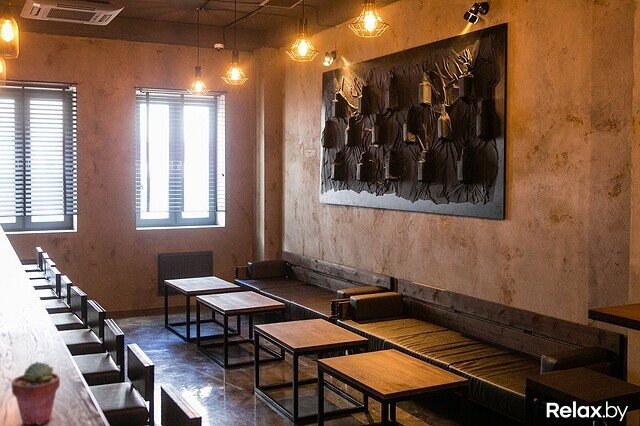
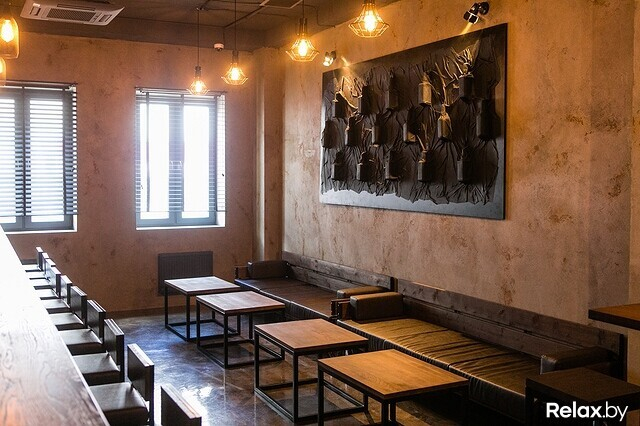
- potted succulent (36, 390)
